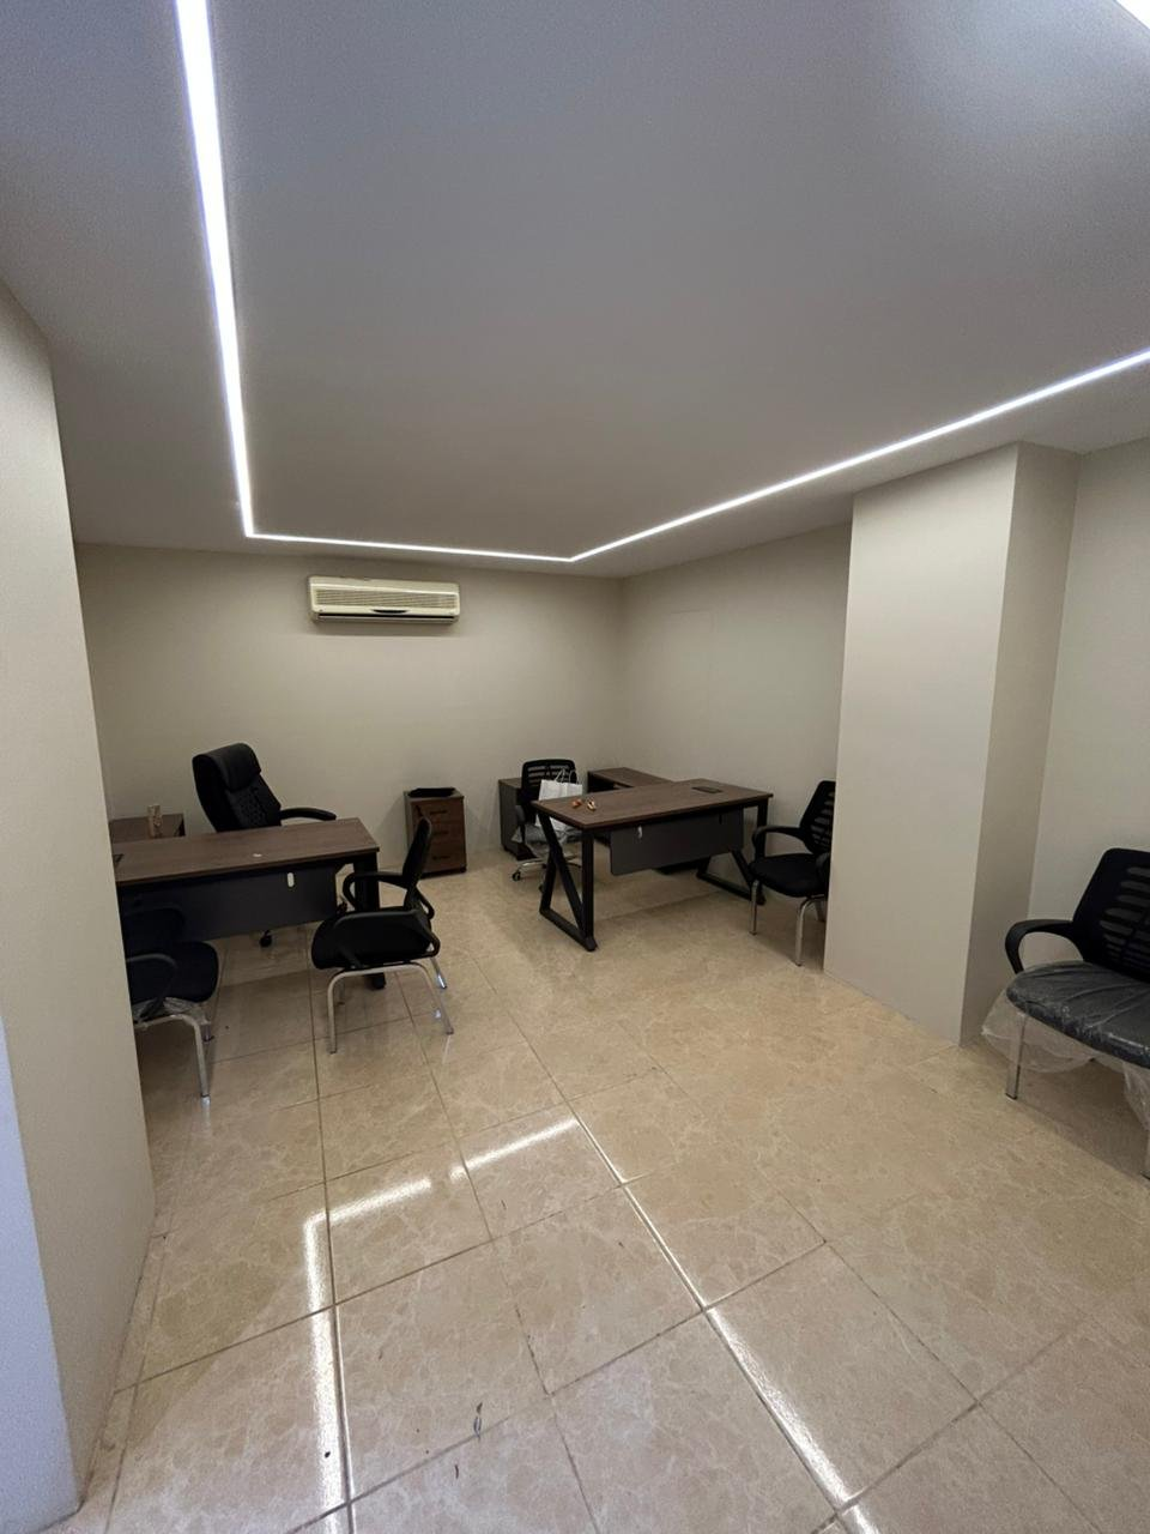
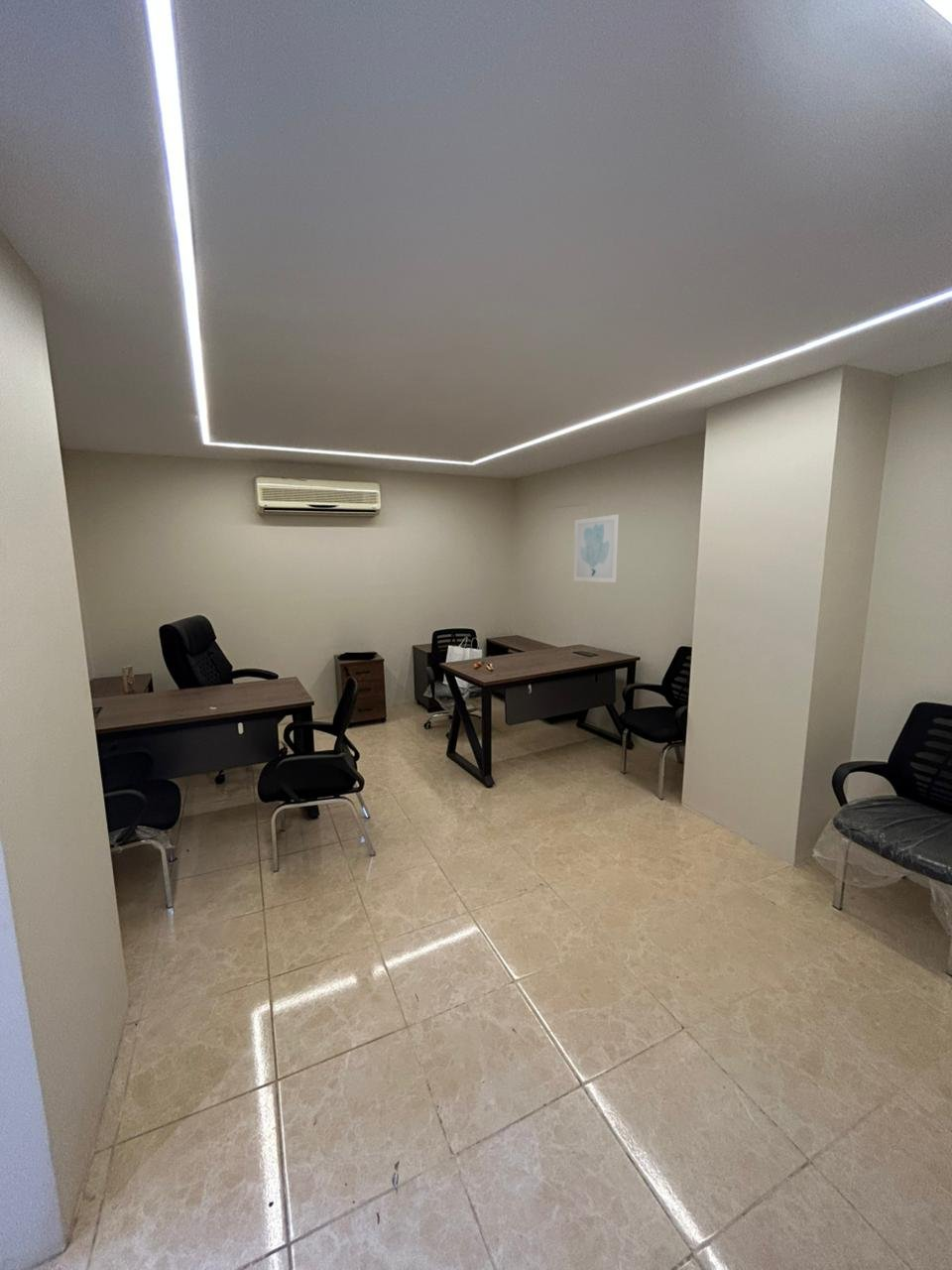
+ wall art (594, 550)
